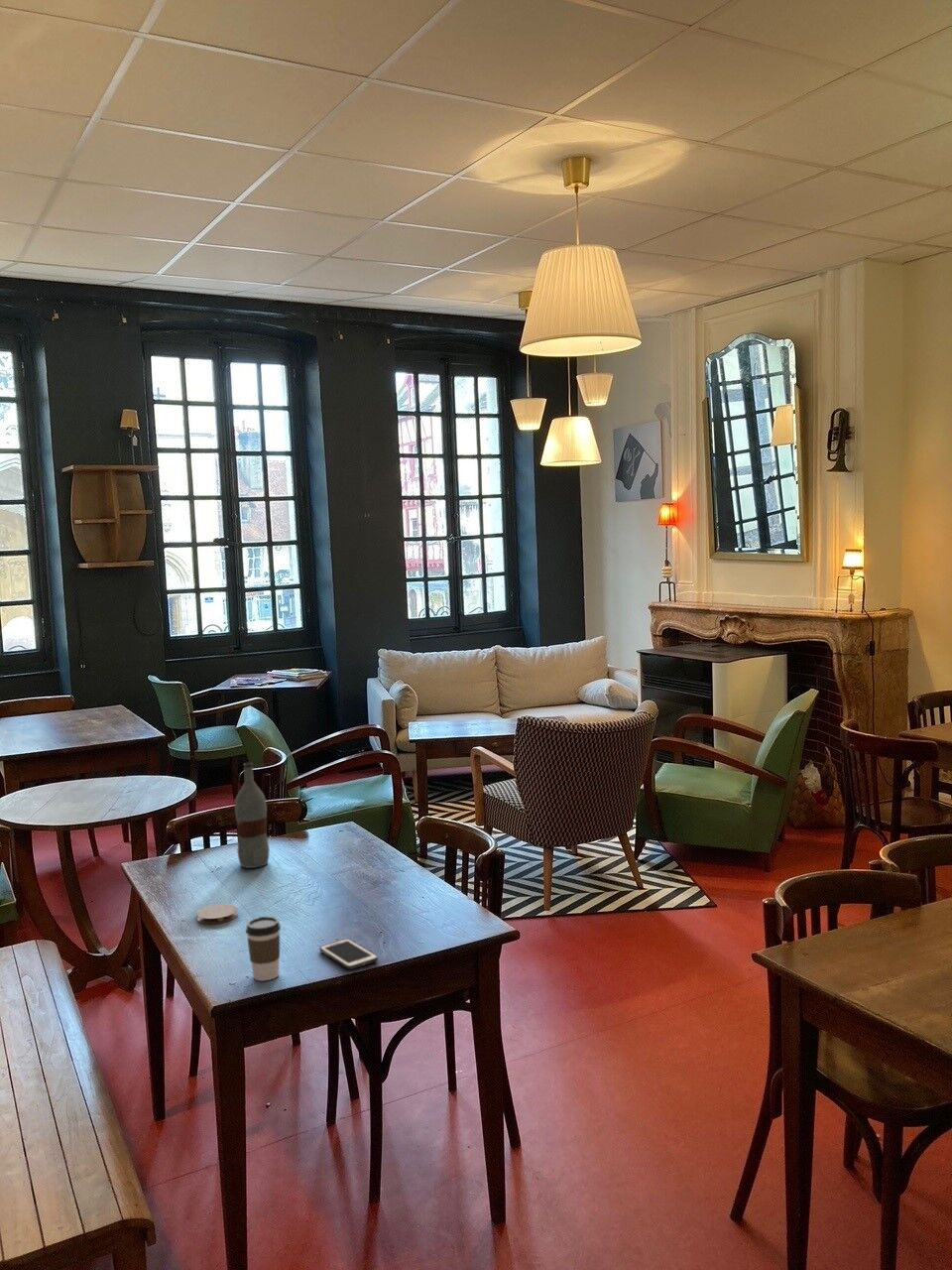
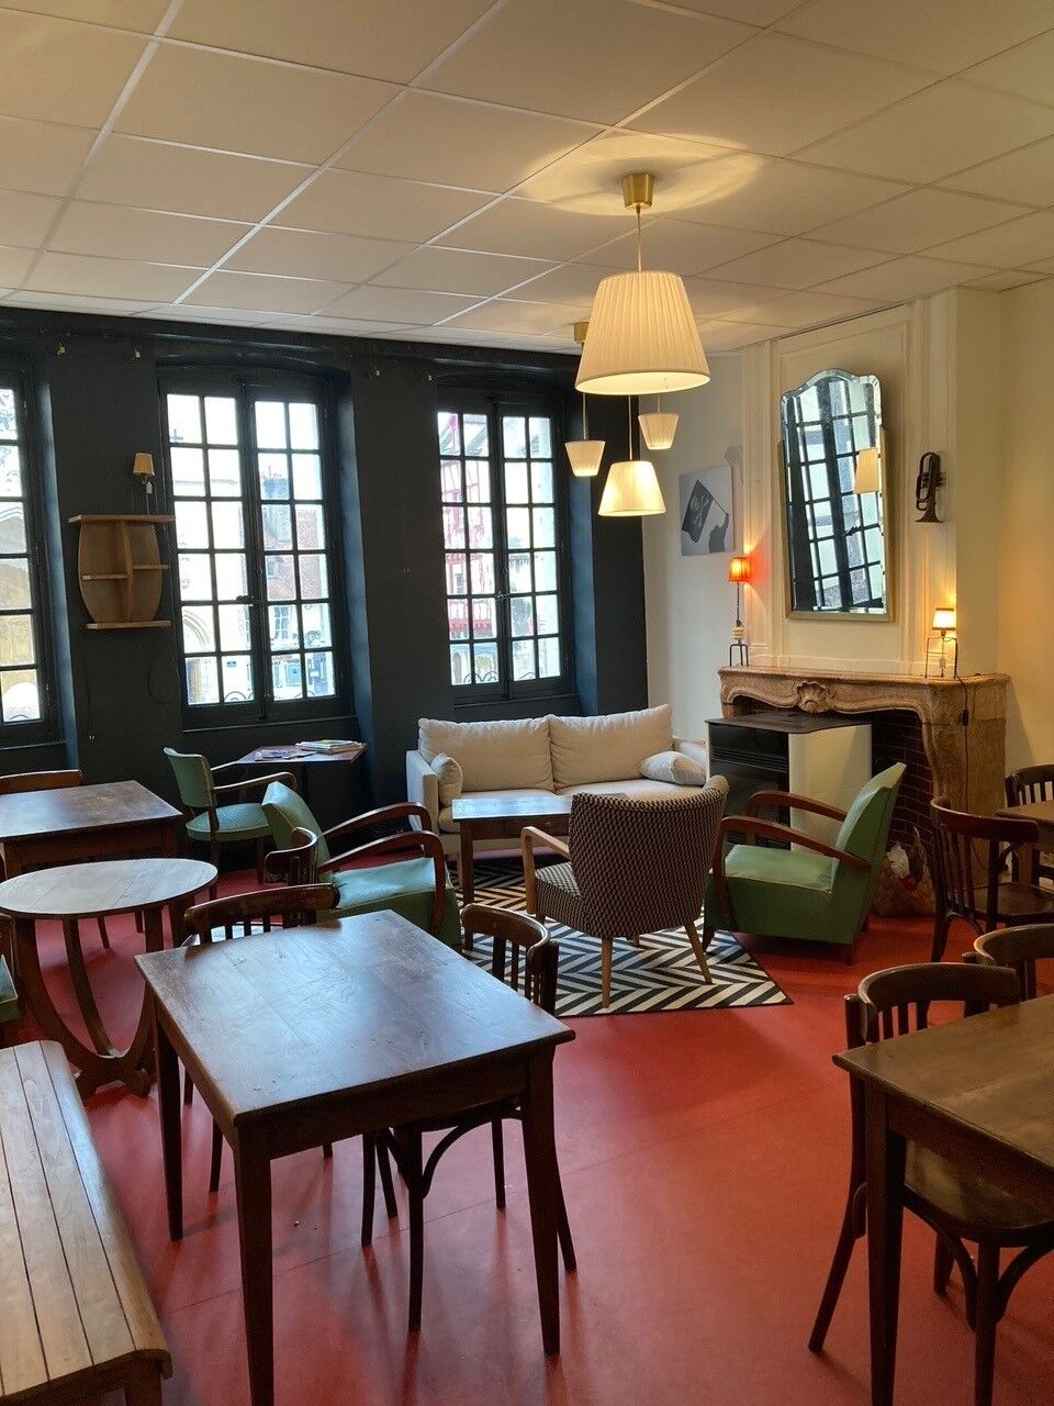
- bottle (251, 814)
- coffee cup (264, 949)
- cell phone (348, 953)
- coaster (217, 914)
